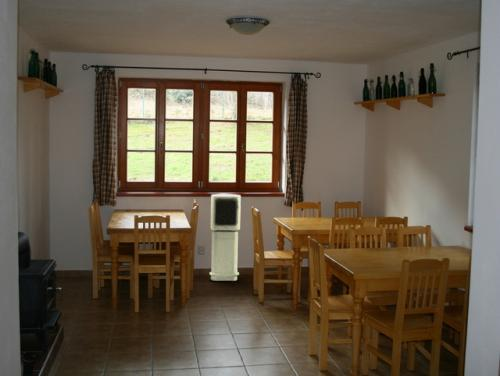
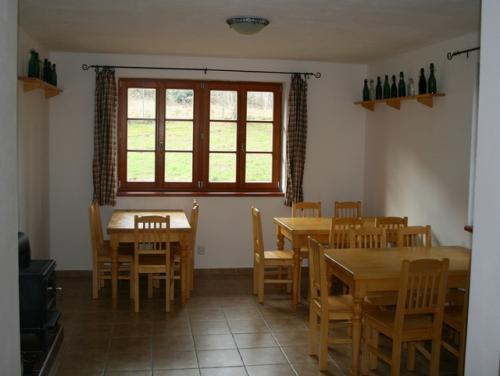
- air purifier (223, 236)
